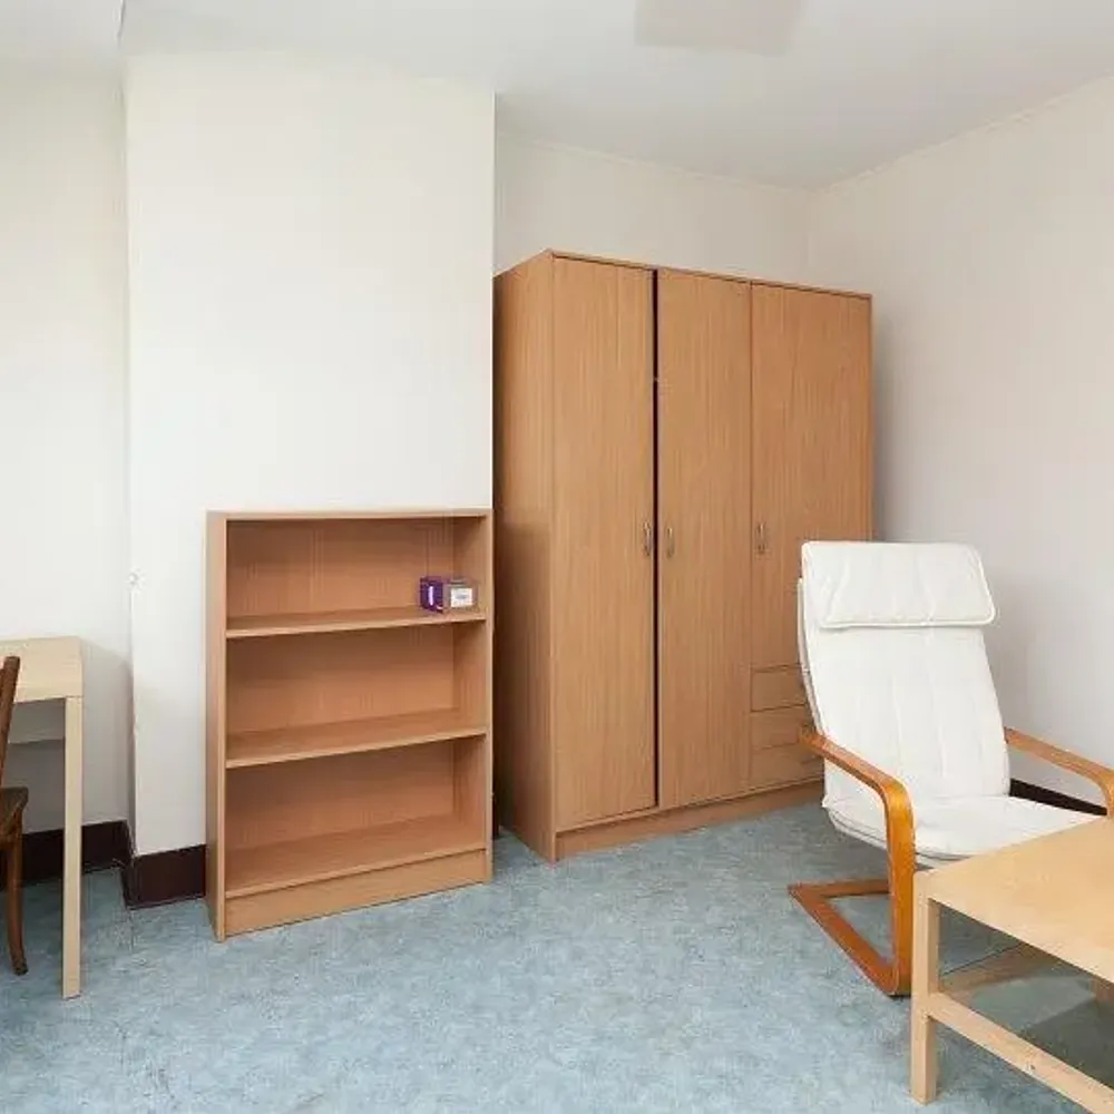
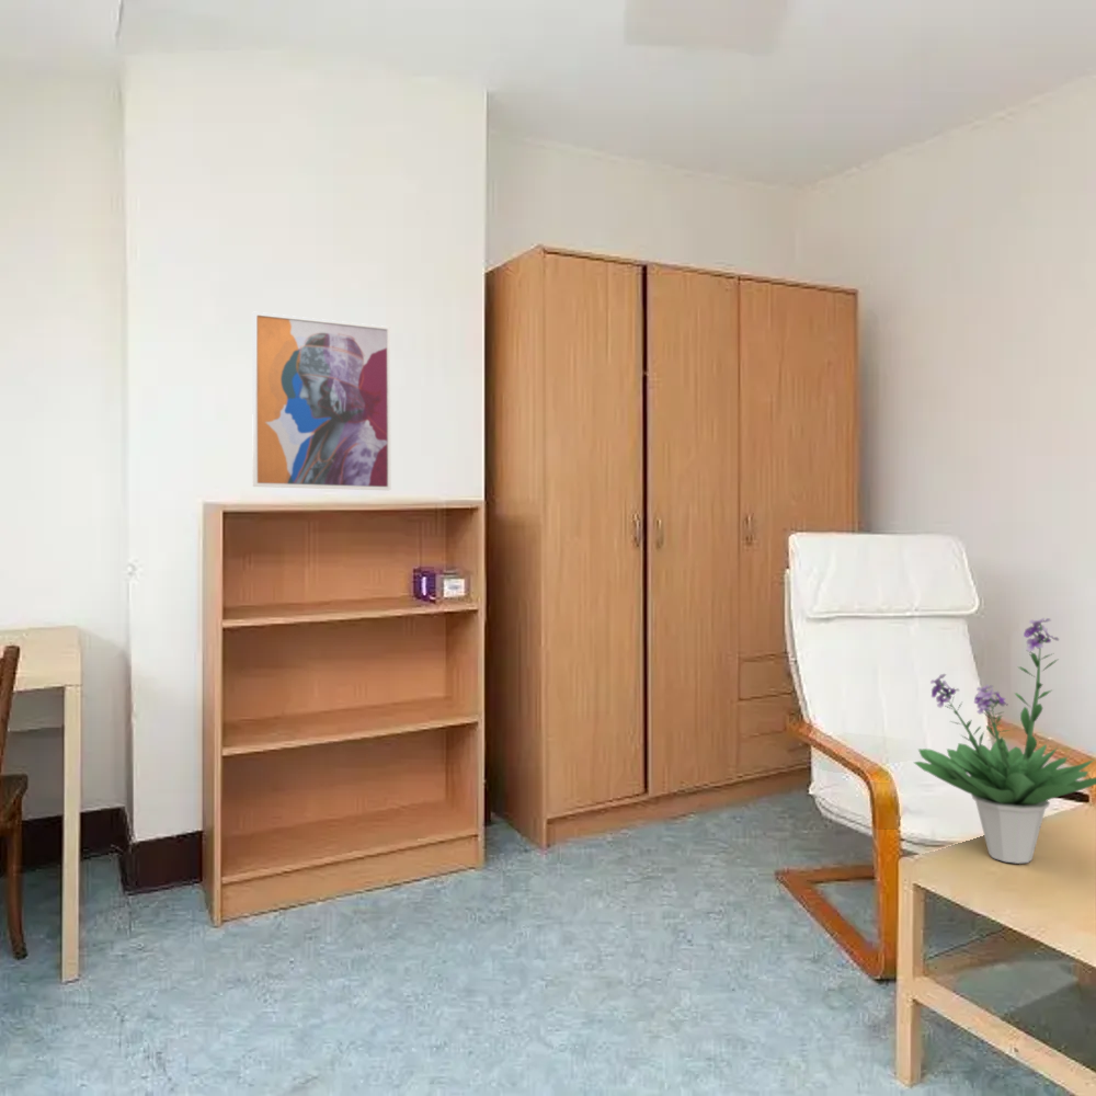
+ potted plant (1009, 730)
+ wall art (323, 403)
